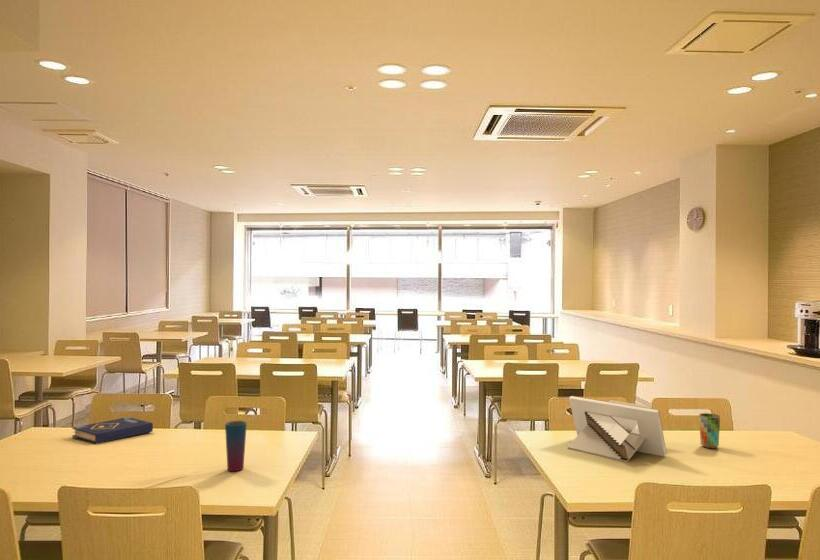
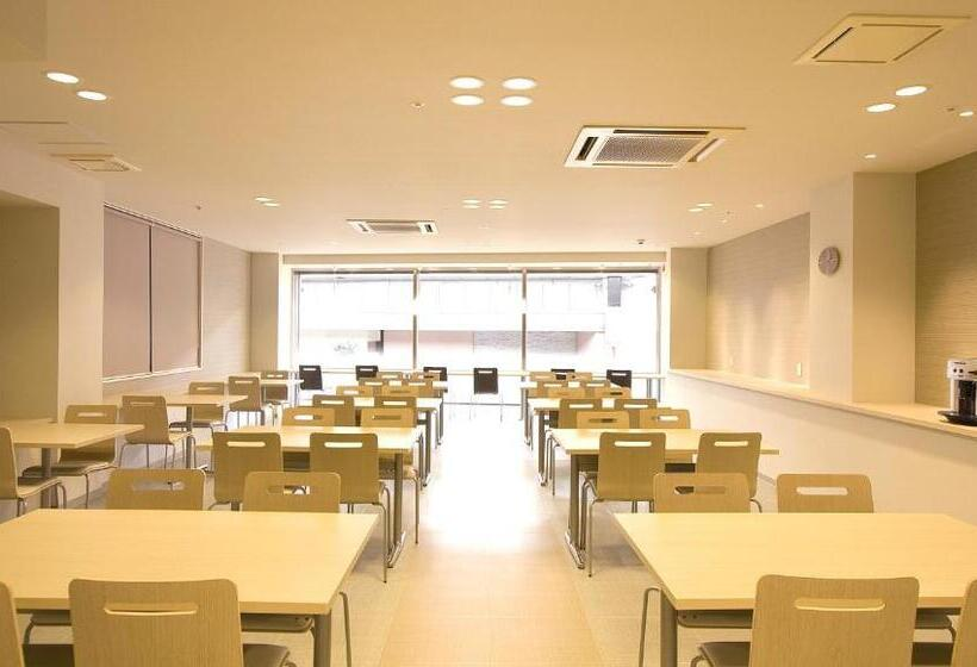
- cup (235, 445)
- book (113, 429)
- architectural model (616, 424)
- cup (709, 431)
